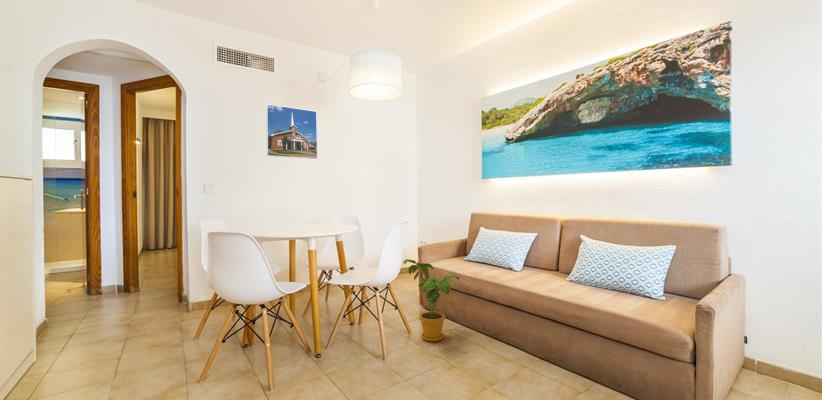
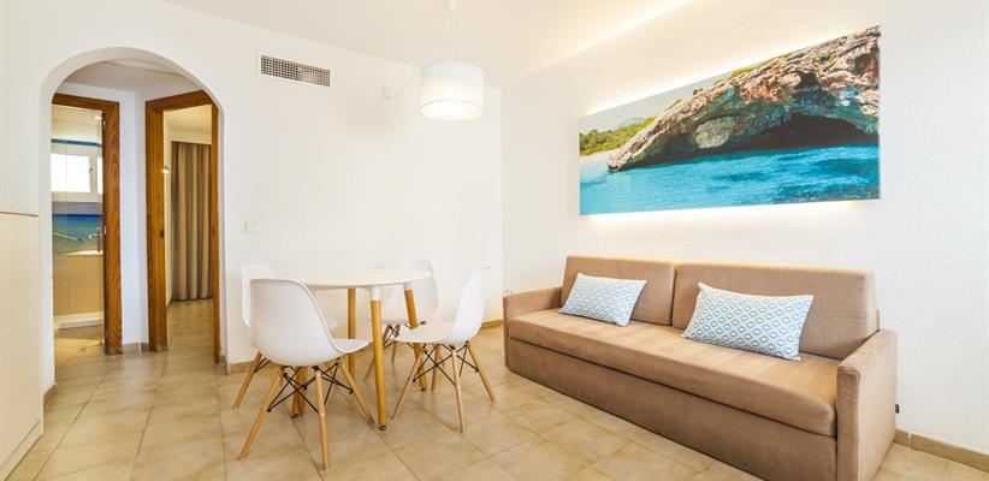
- house plant (437, 297)
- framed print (292, 132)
